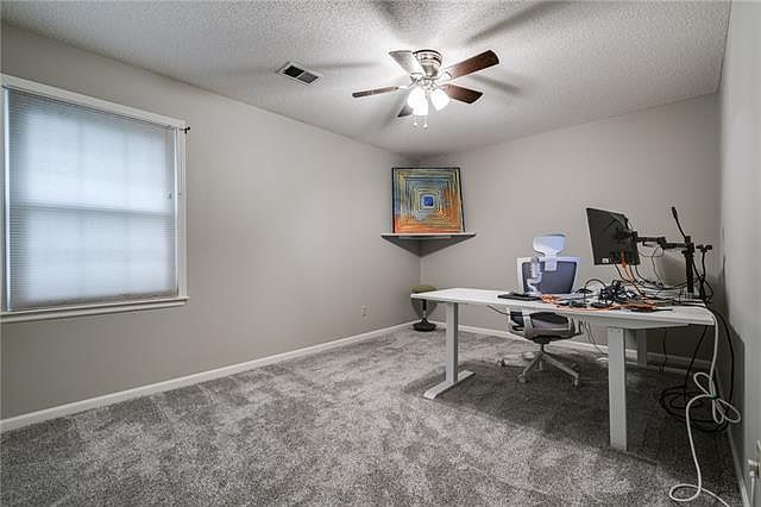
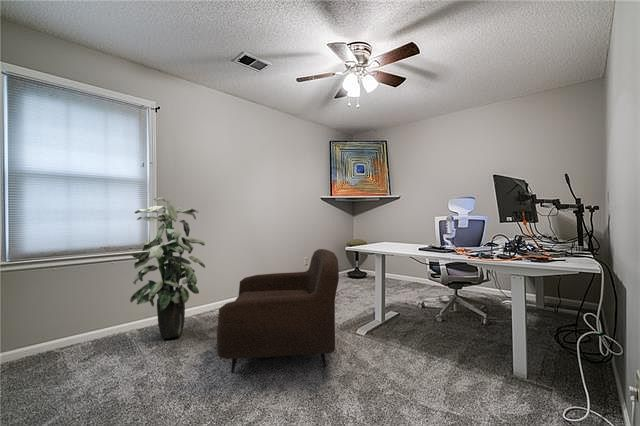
+ armchair (283, 298)
+ indoor plant (166, 266)
